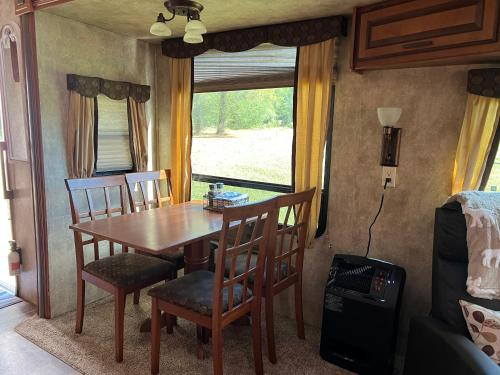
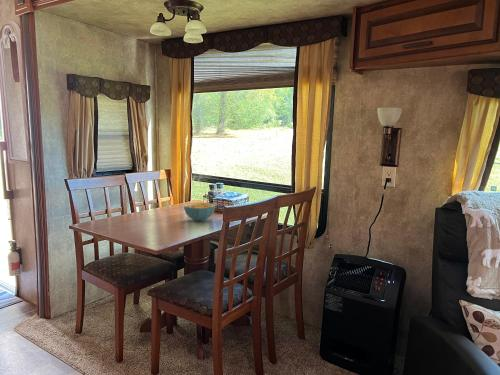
+ cereal bowl (199, 212)
